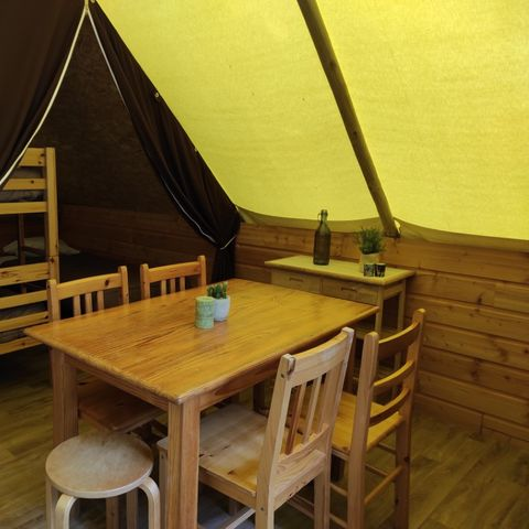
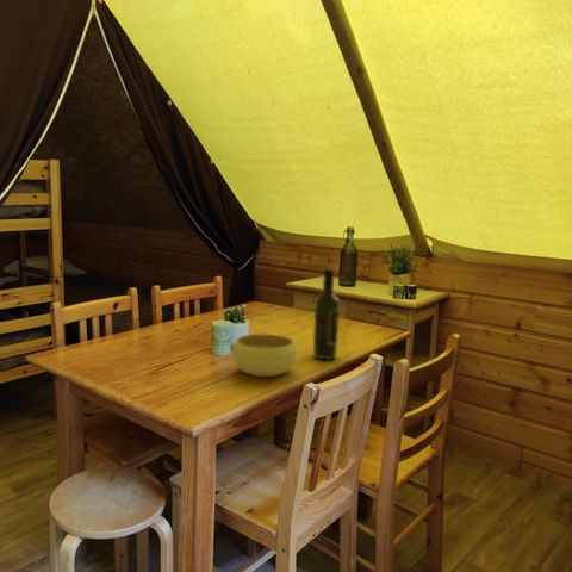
+ wine bottle (327, 313)
+ bowl (263, 355)
